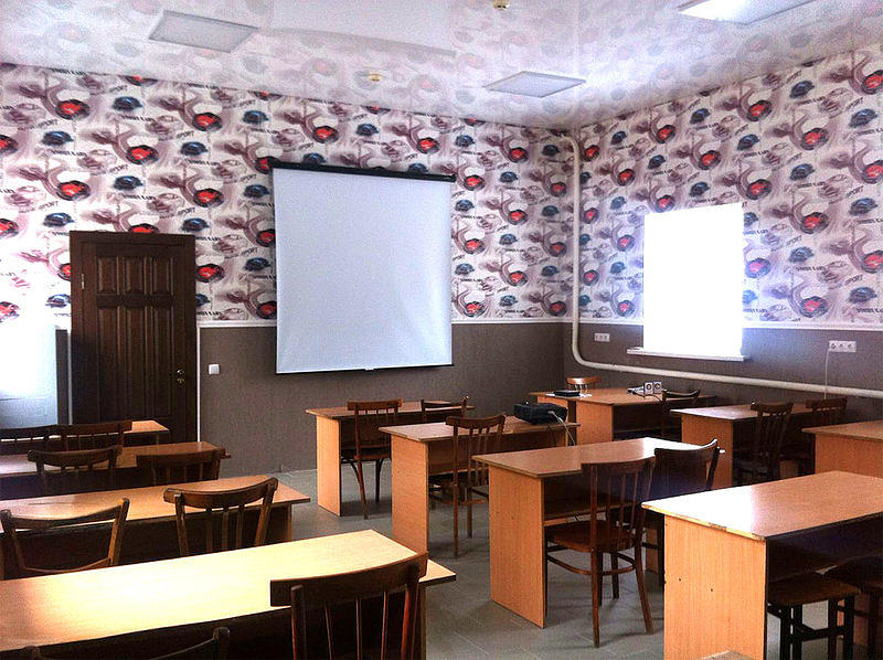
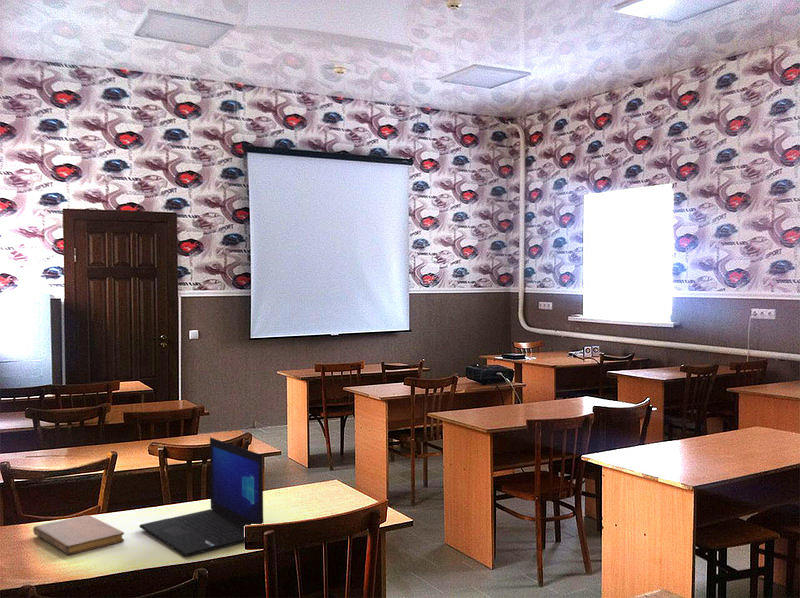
+ notebook (78, 533)
+ laptop (210, 492)
